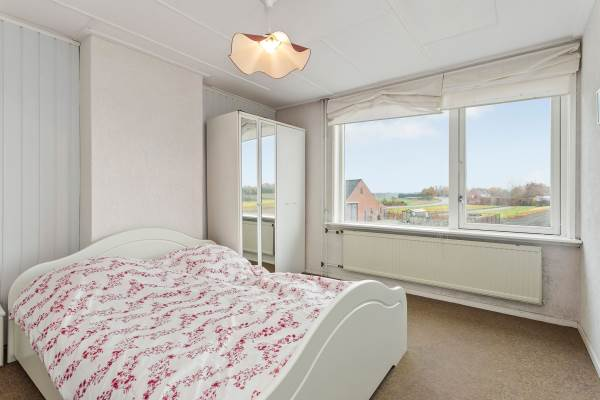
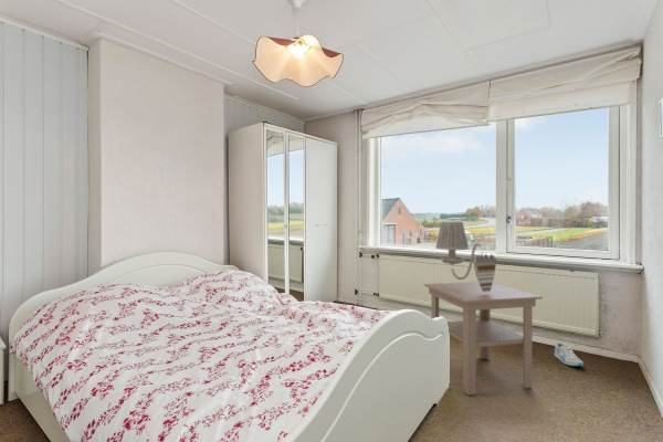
+ sneaker (568, 354)
+ wall sconce (462, 257)
+ side table (477, 332)
